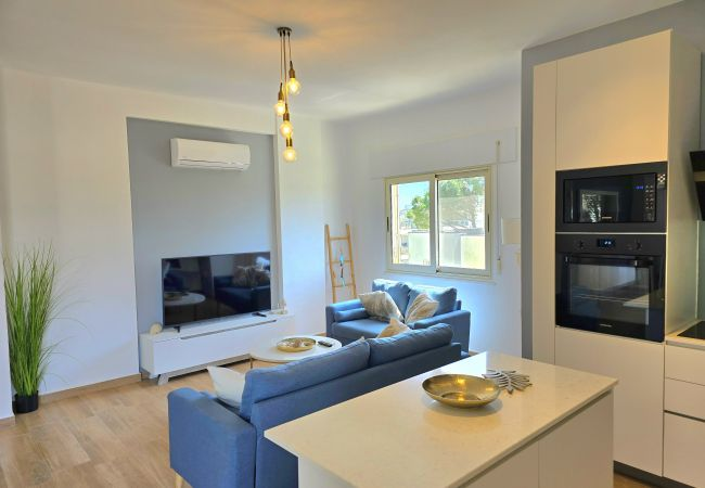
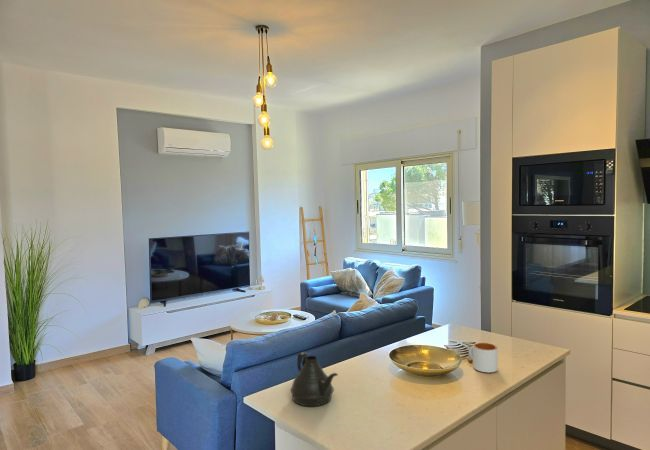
+ mug (482, 356)
+ teapot (315, 380)
